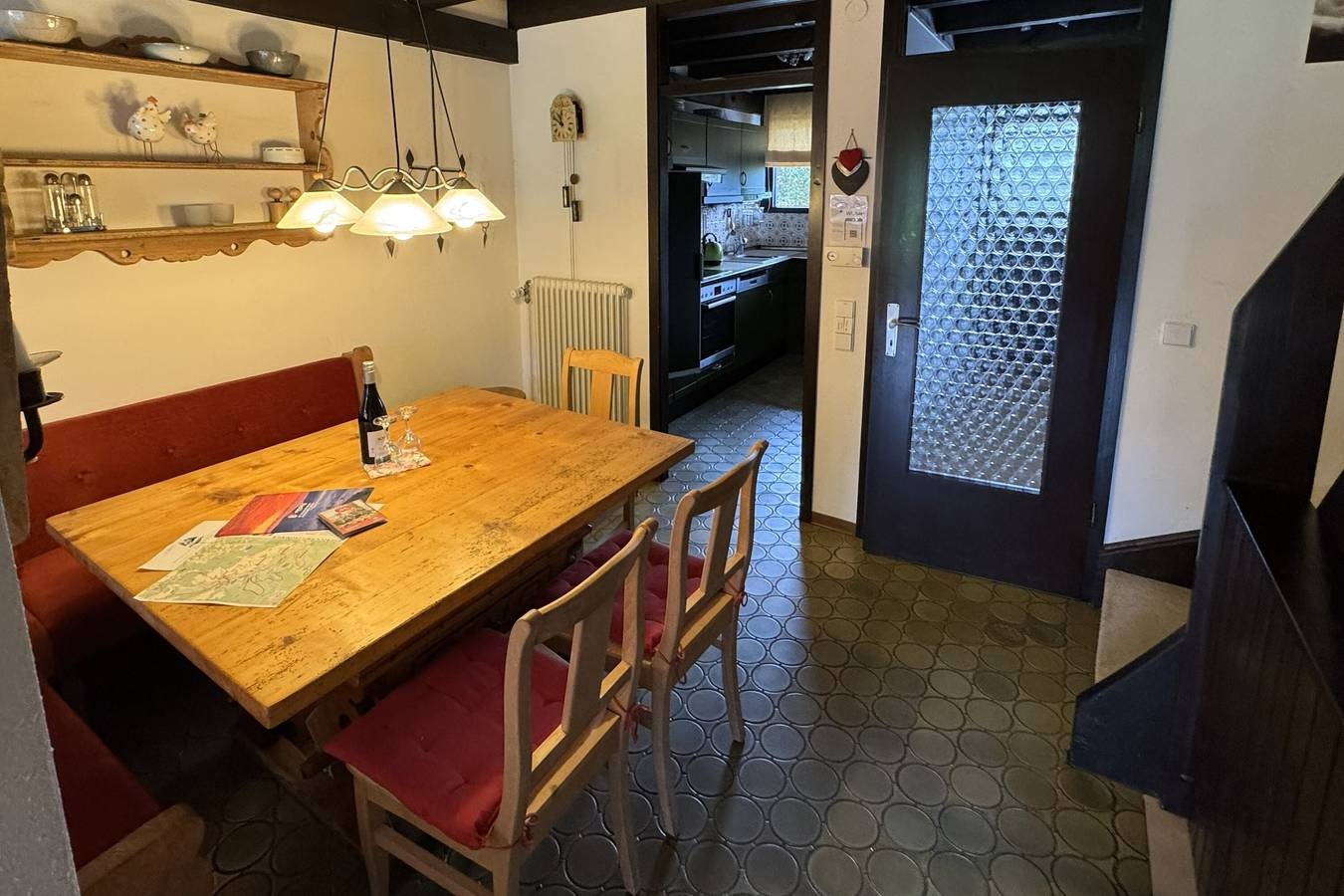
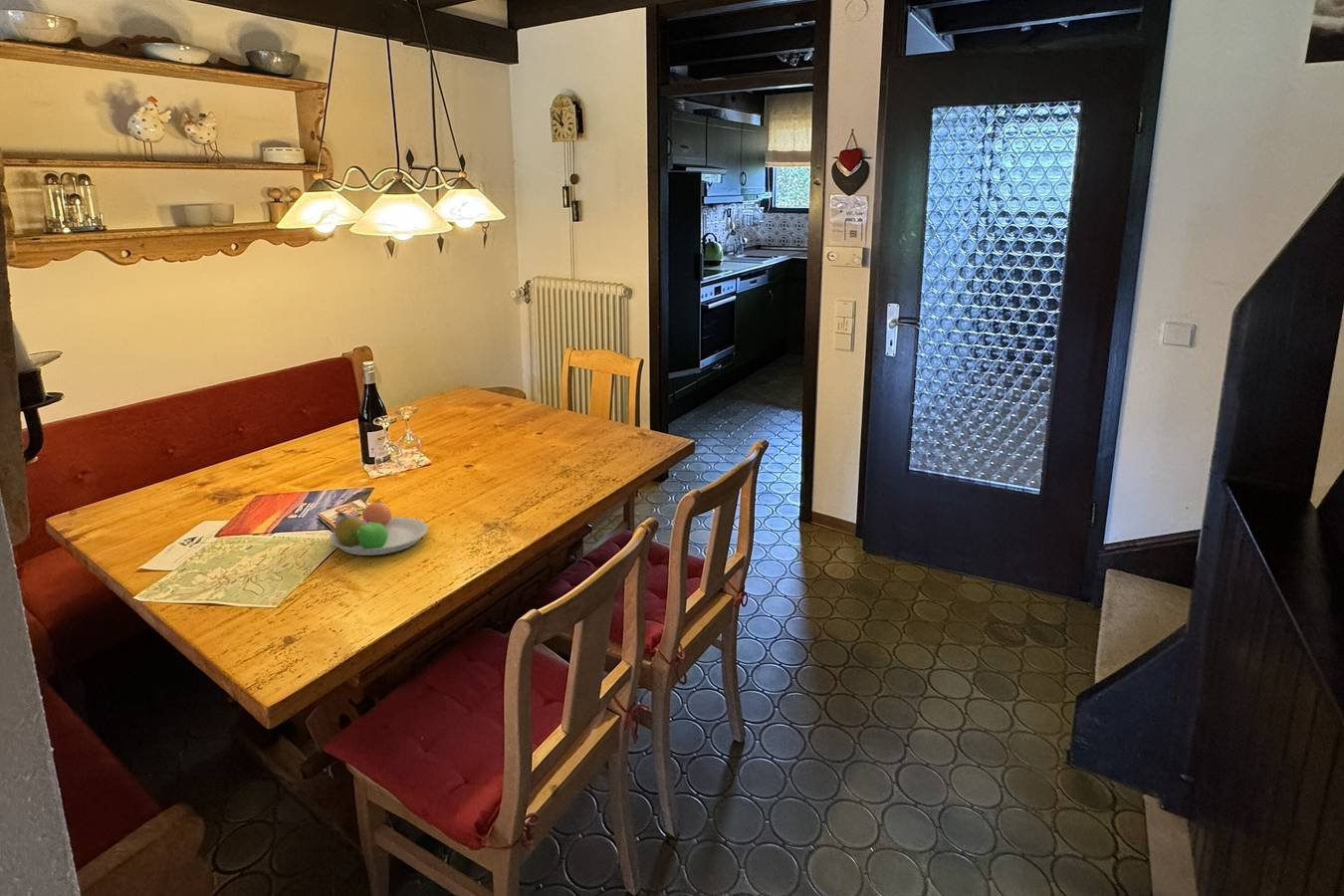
+ fruit bowl (375, 525)
